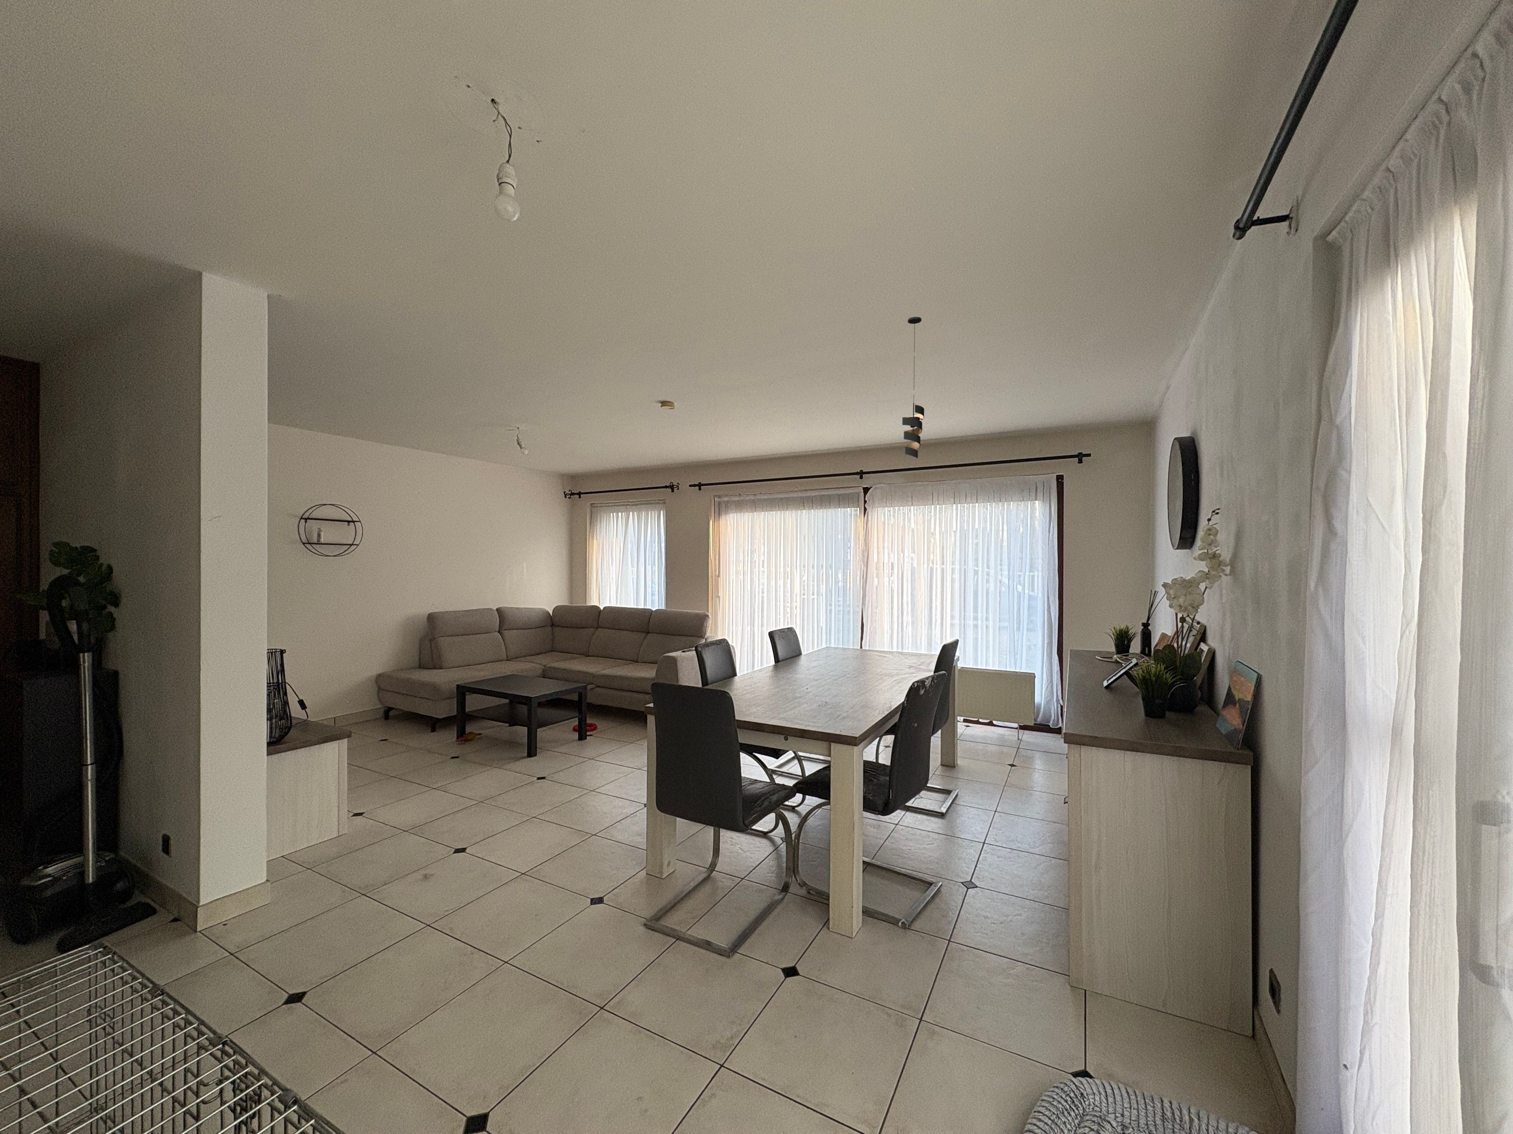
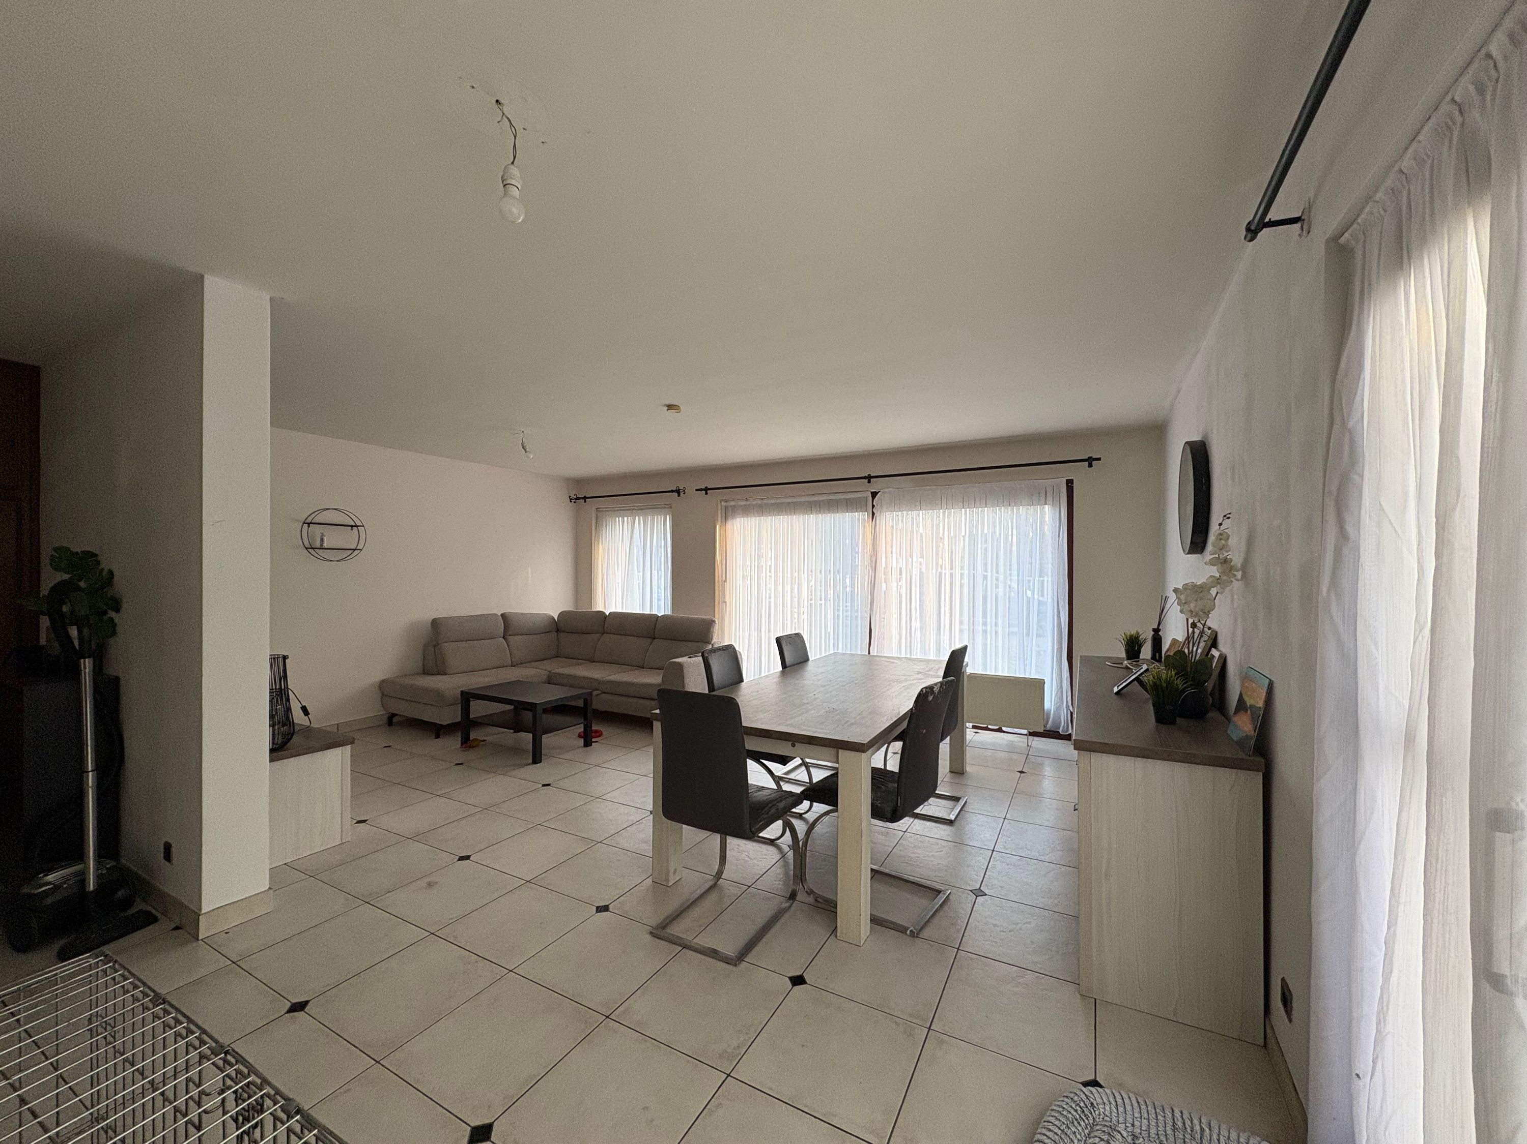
- pendant light (914, 388)
